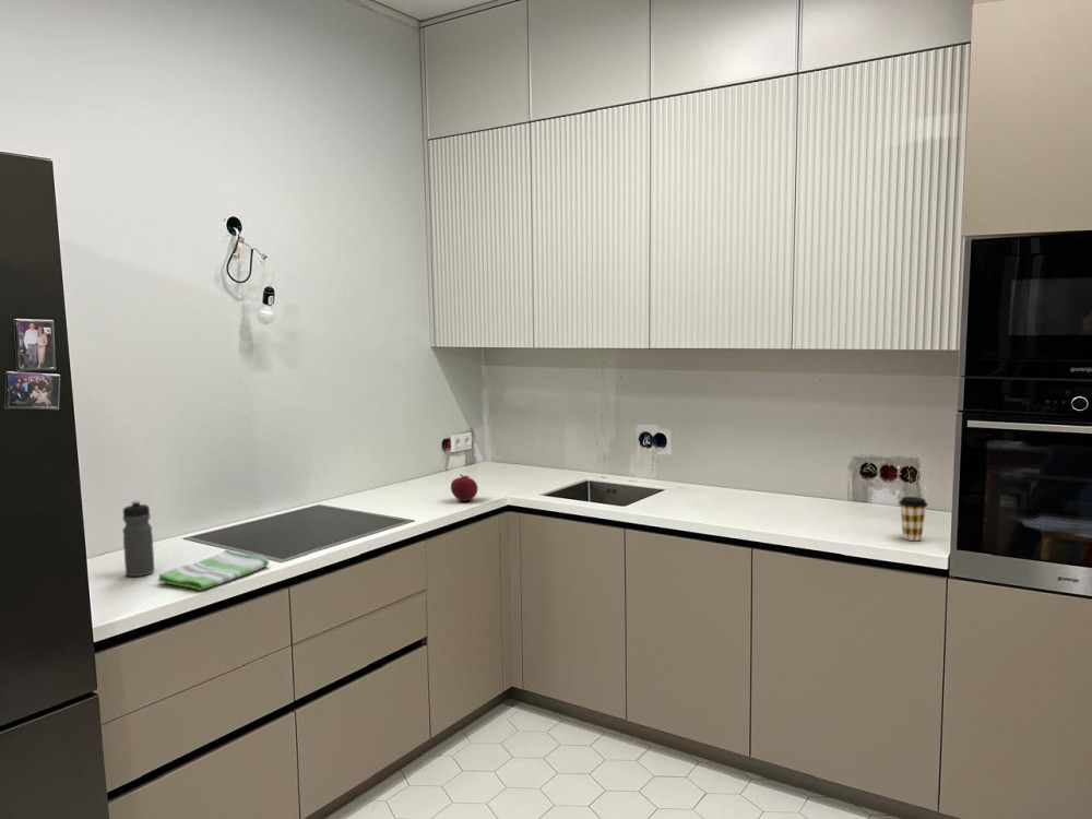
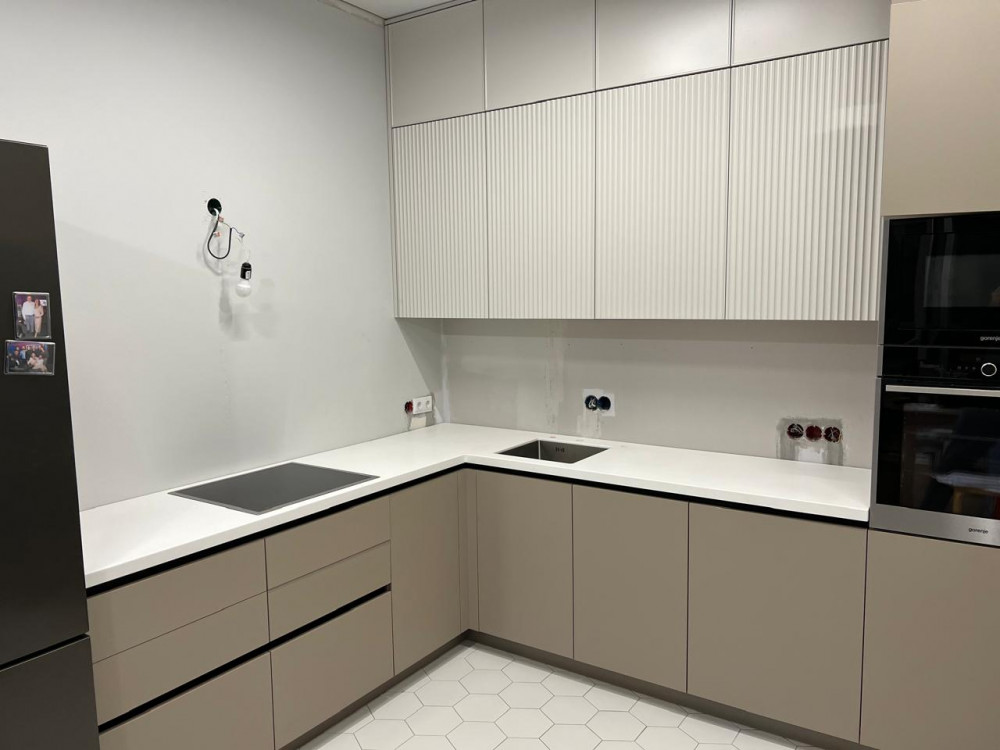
- coffee cup (913, 519)
- fruit (464, 487)
- dish towel (215, 568)
- water bottle (138, 537)
